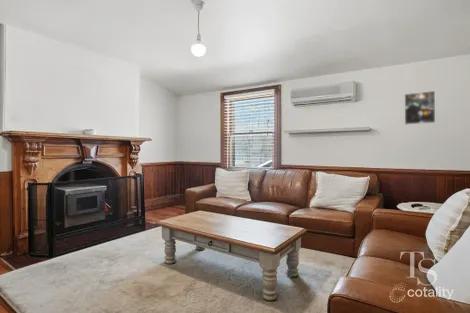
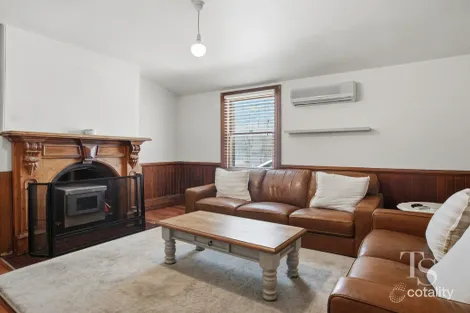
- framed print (419, 108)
